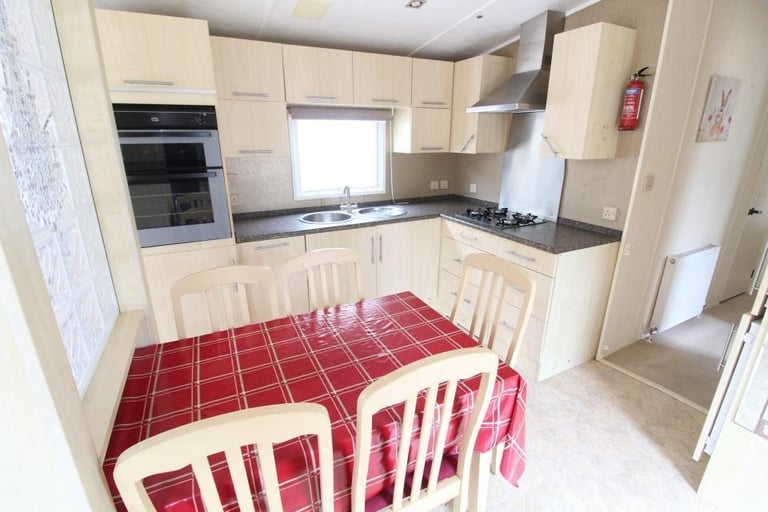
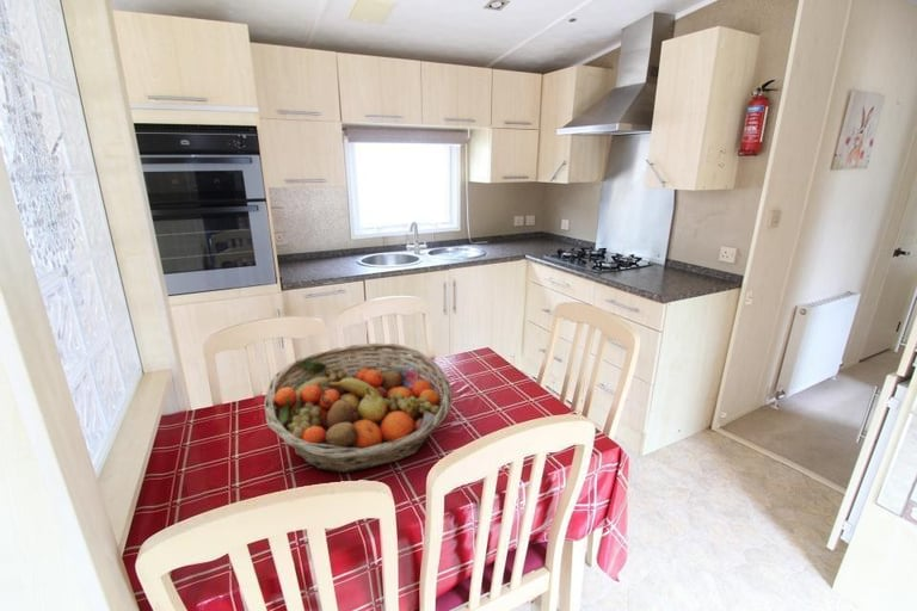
+ fruit basket (362, 402)
